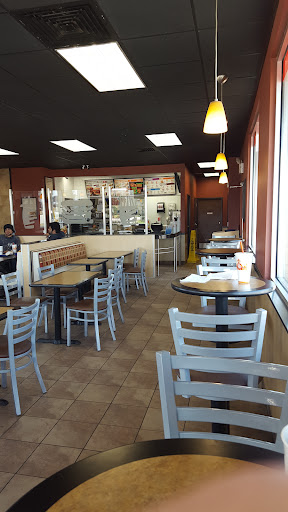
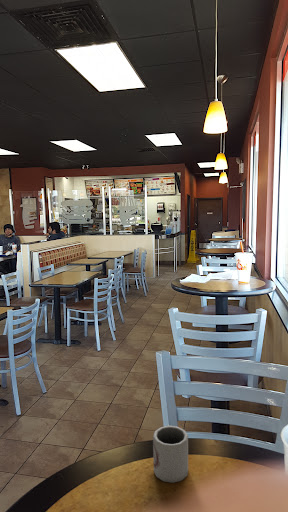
+ cup (170, 449)
